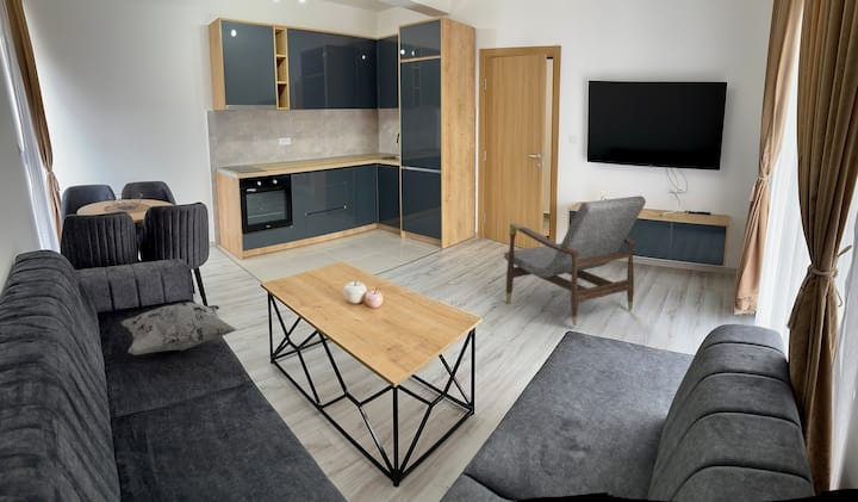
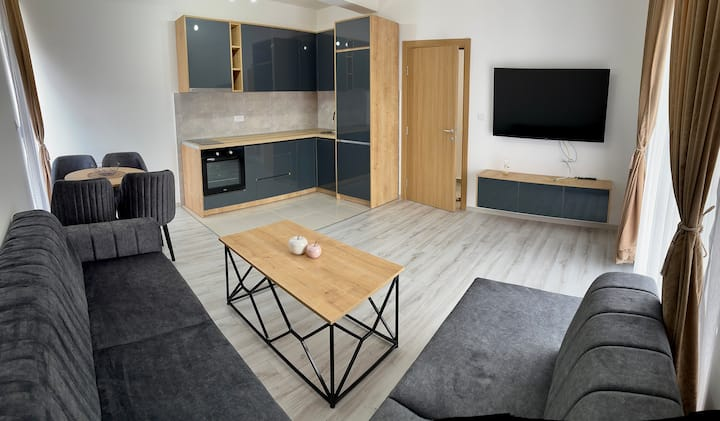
- armchair (570, 250)
- decorative pillow (178, 326)
